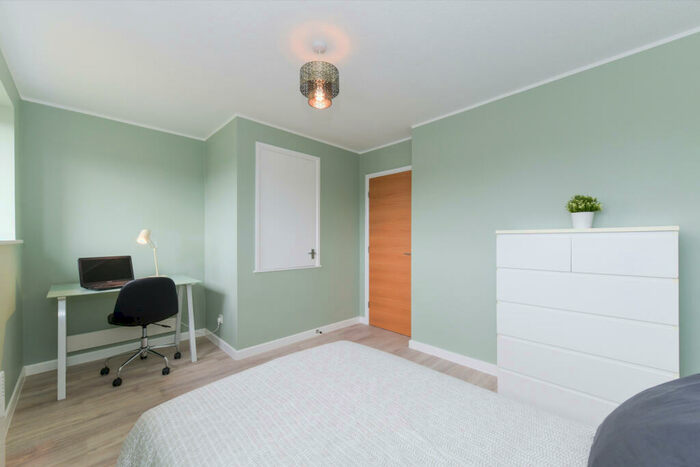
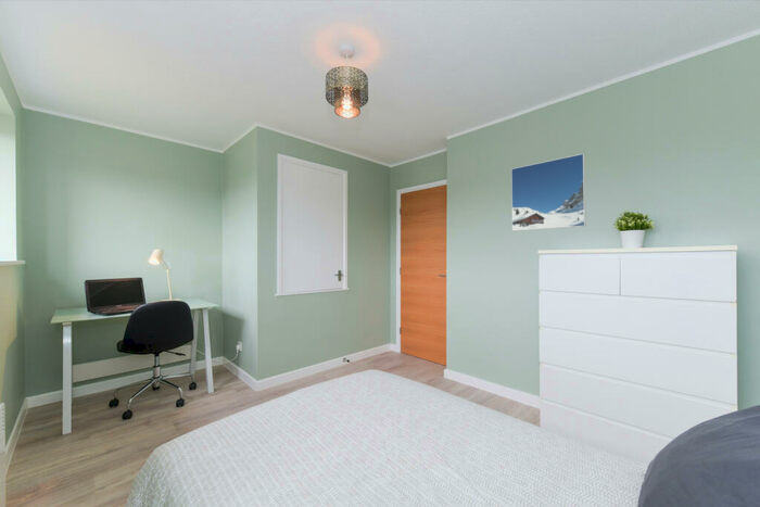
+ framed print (545, 194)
